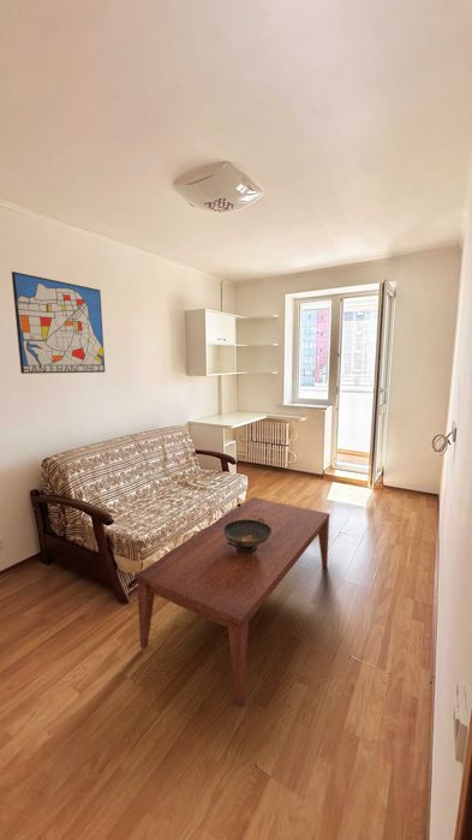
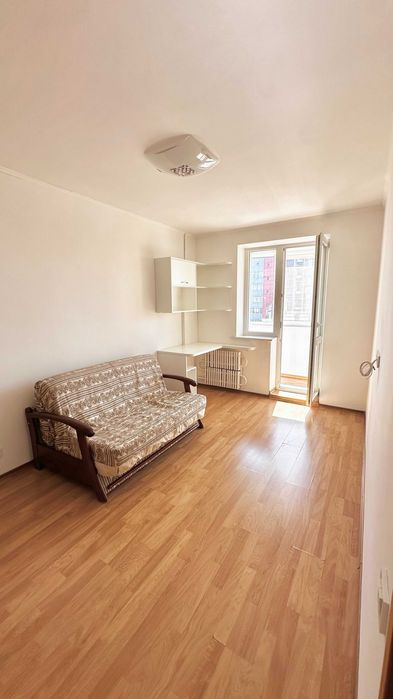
- coffee table (249, 570)
- decorative bowl (246, 537)
- wall art (64, 328)
